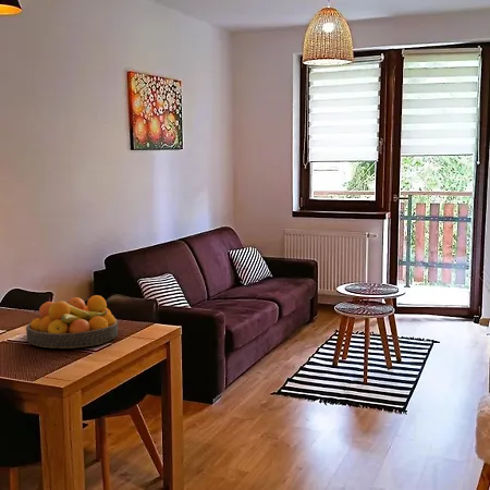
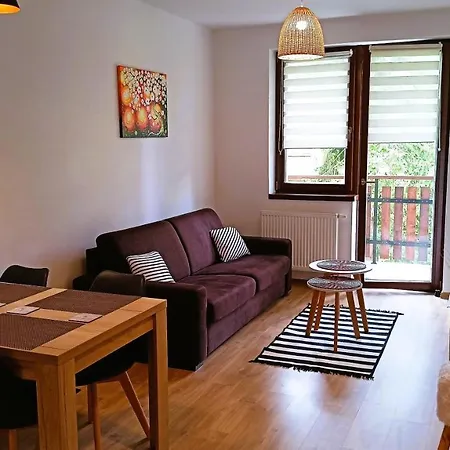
- fruit bowl (72, 317)
